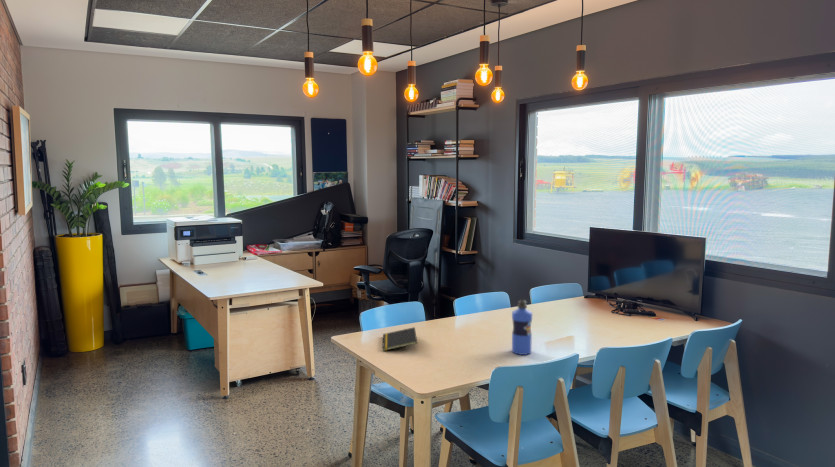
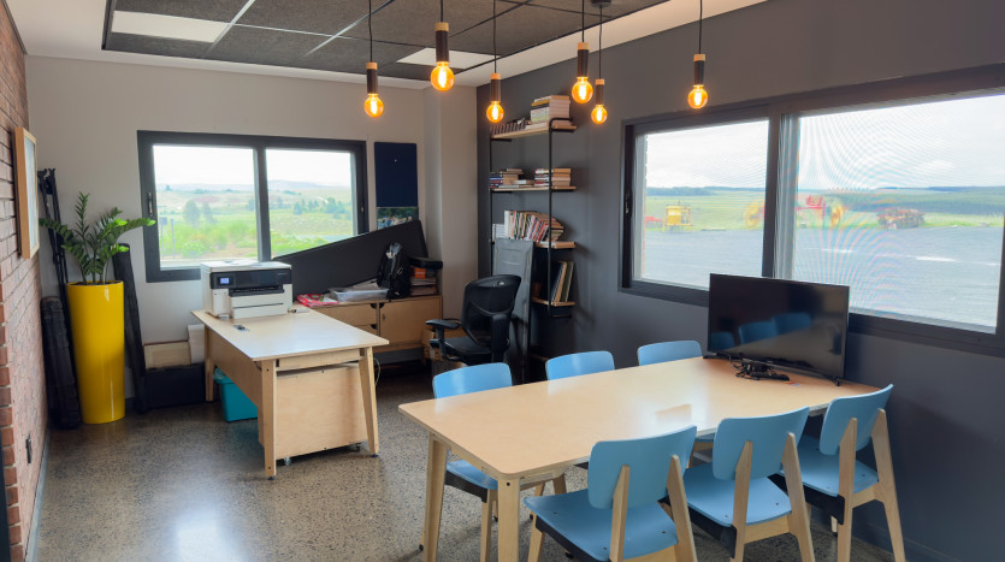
- water bottle (521, 325)
- notepad (399, 338)
